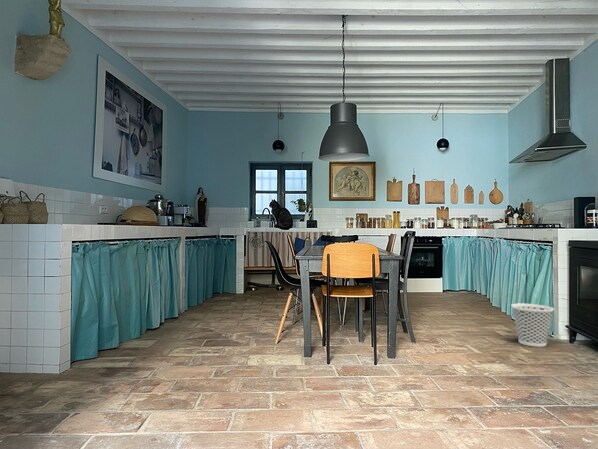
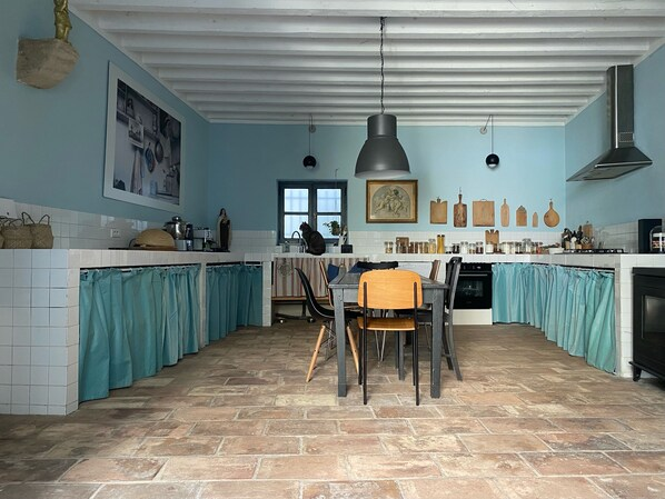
- wastebasket (532, 324)
